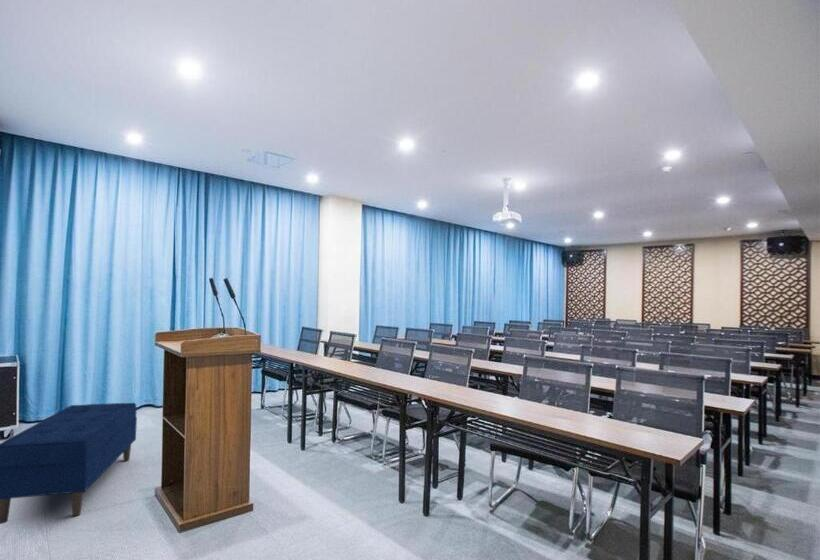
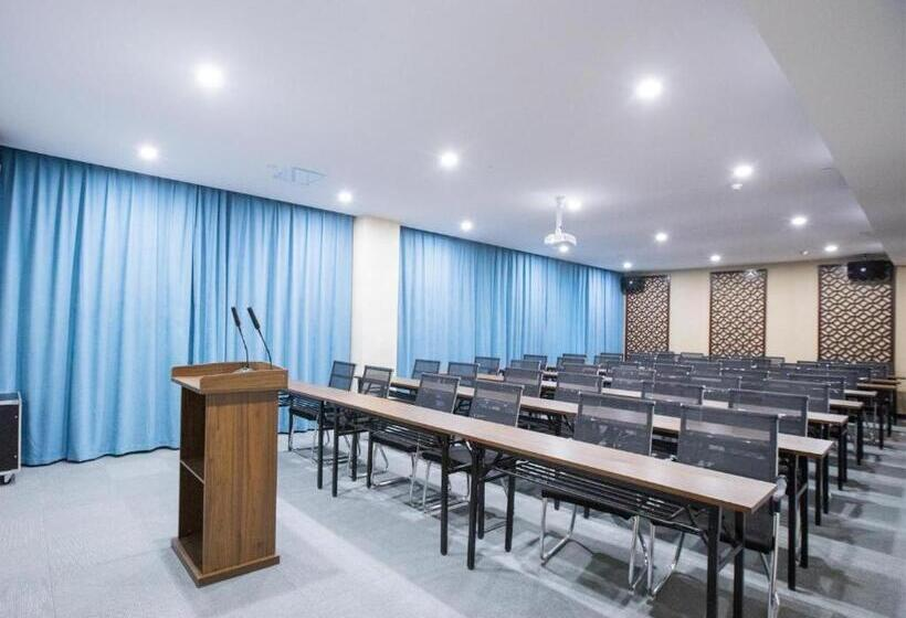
- bench (76, 453)
